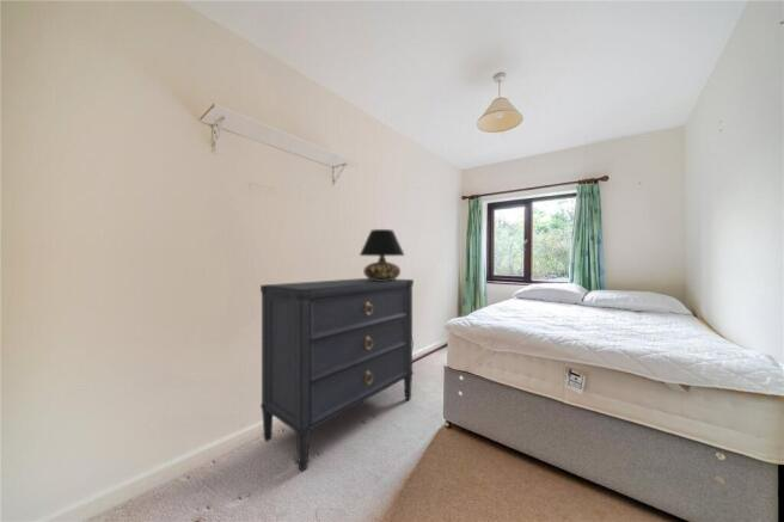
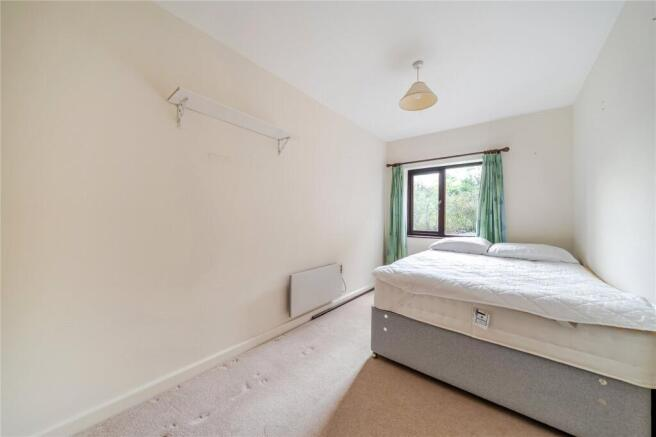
- dresser (347, 349)
- table lamp (381, 254)
